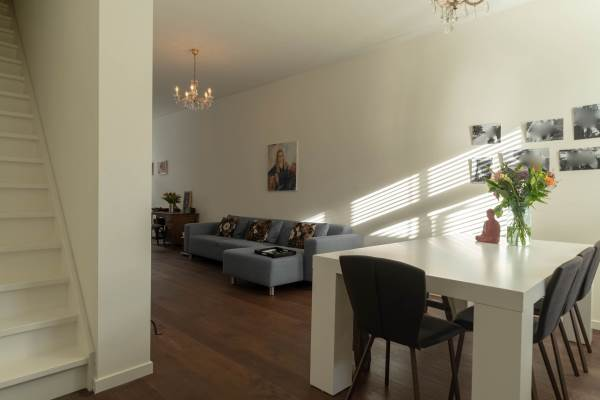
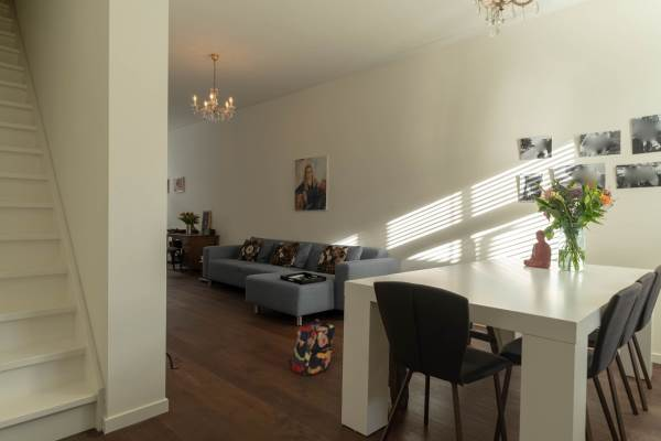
+ backpack (311, 344)
